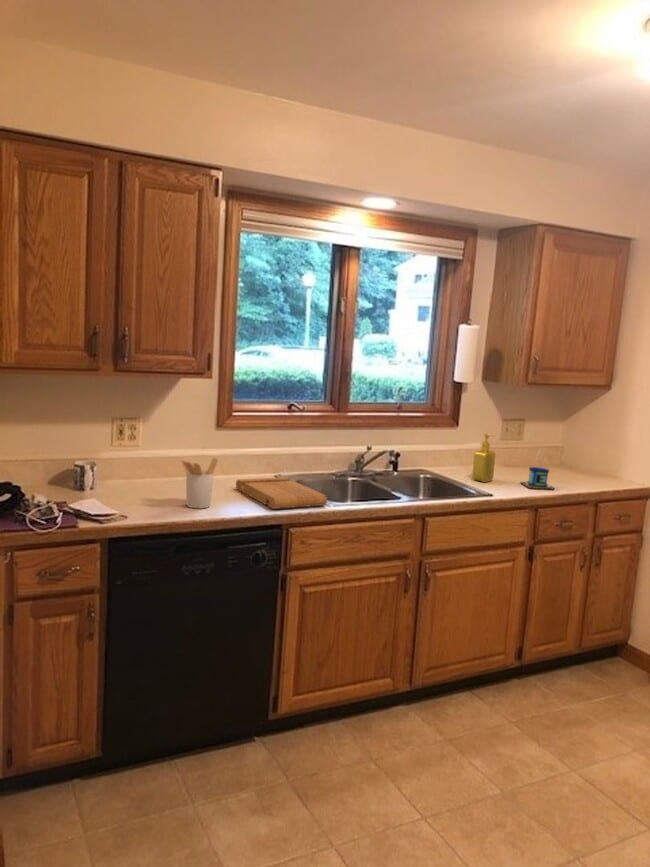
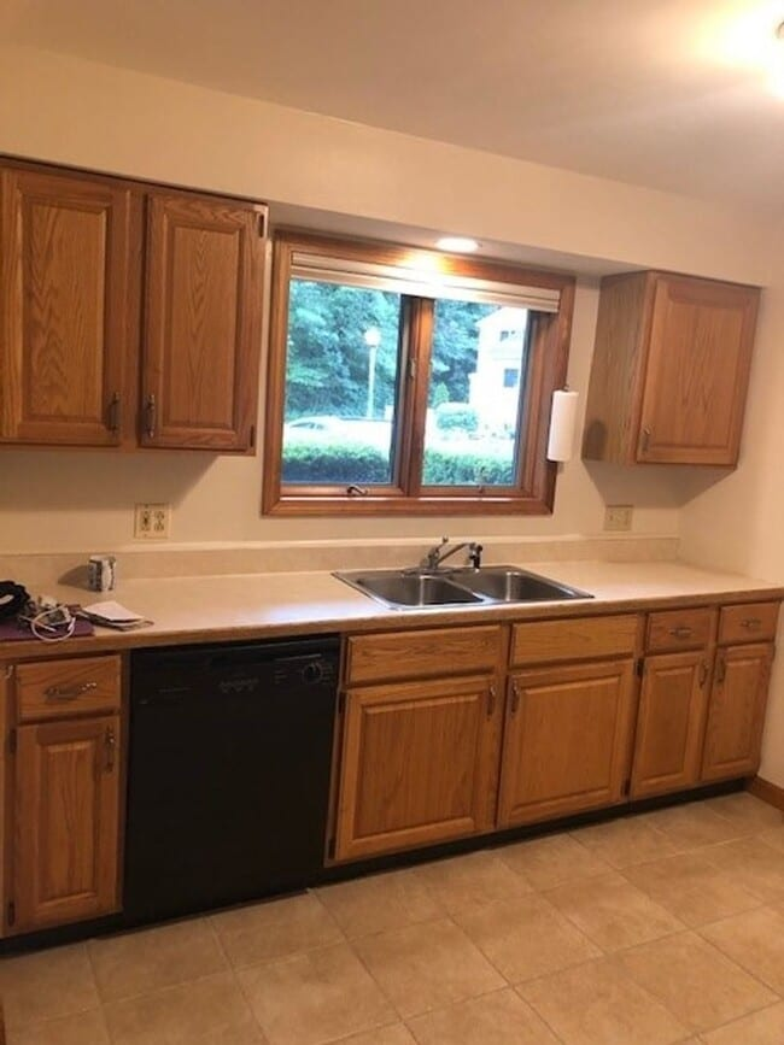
- cutting board (279, 492)
- soap dispenser (485, 457)
- mug (538, 467)
- utensil holder (196, 482)
